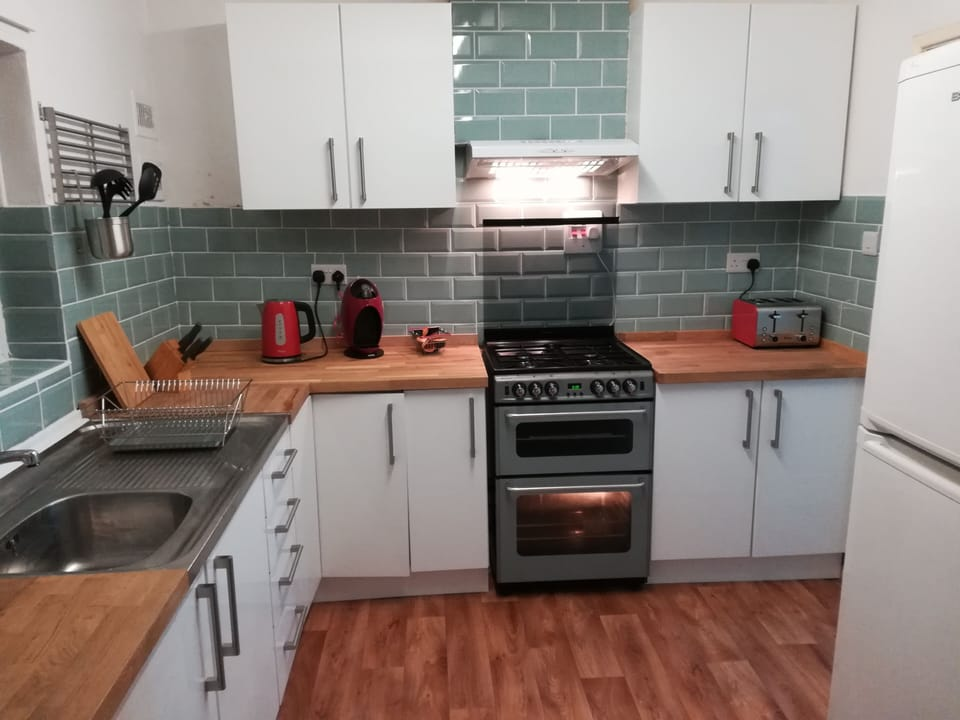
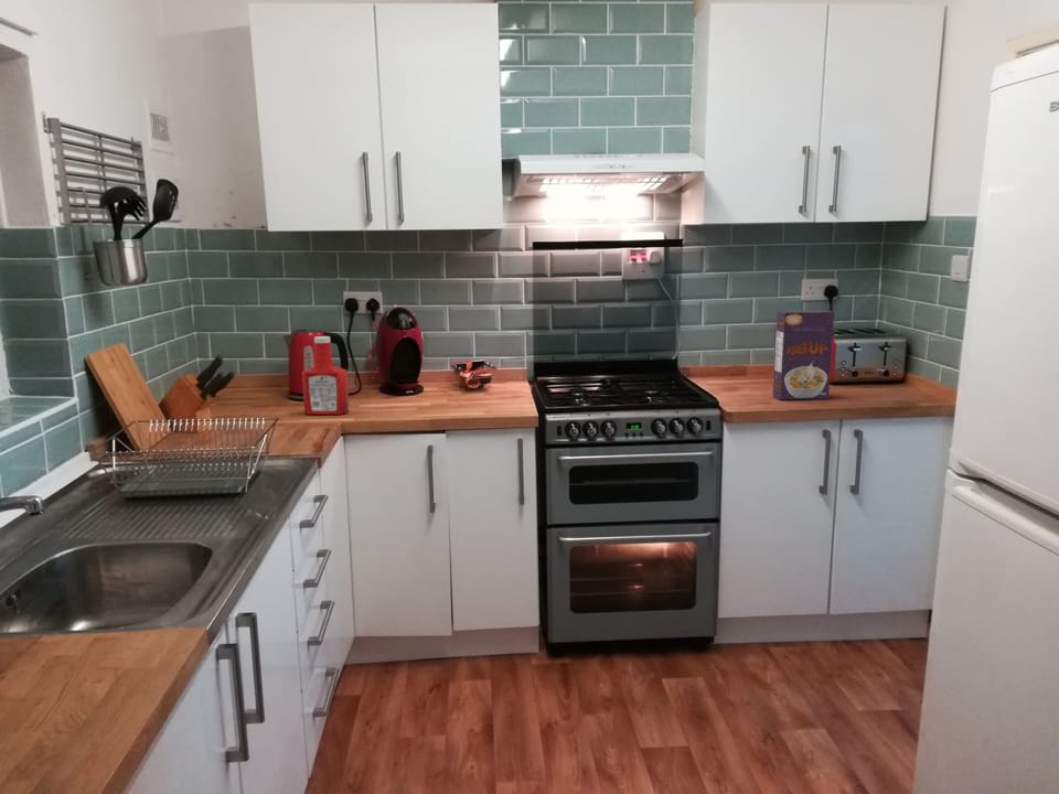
+ cereal box (802, 354)
+ soap bottle (324, 375)
